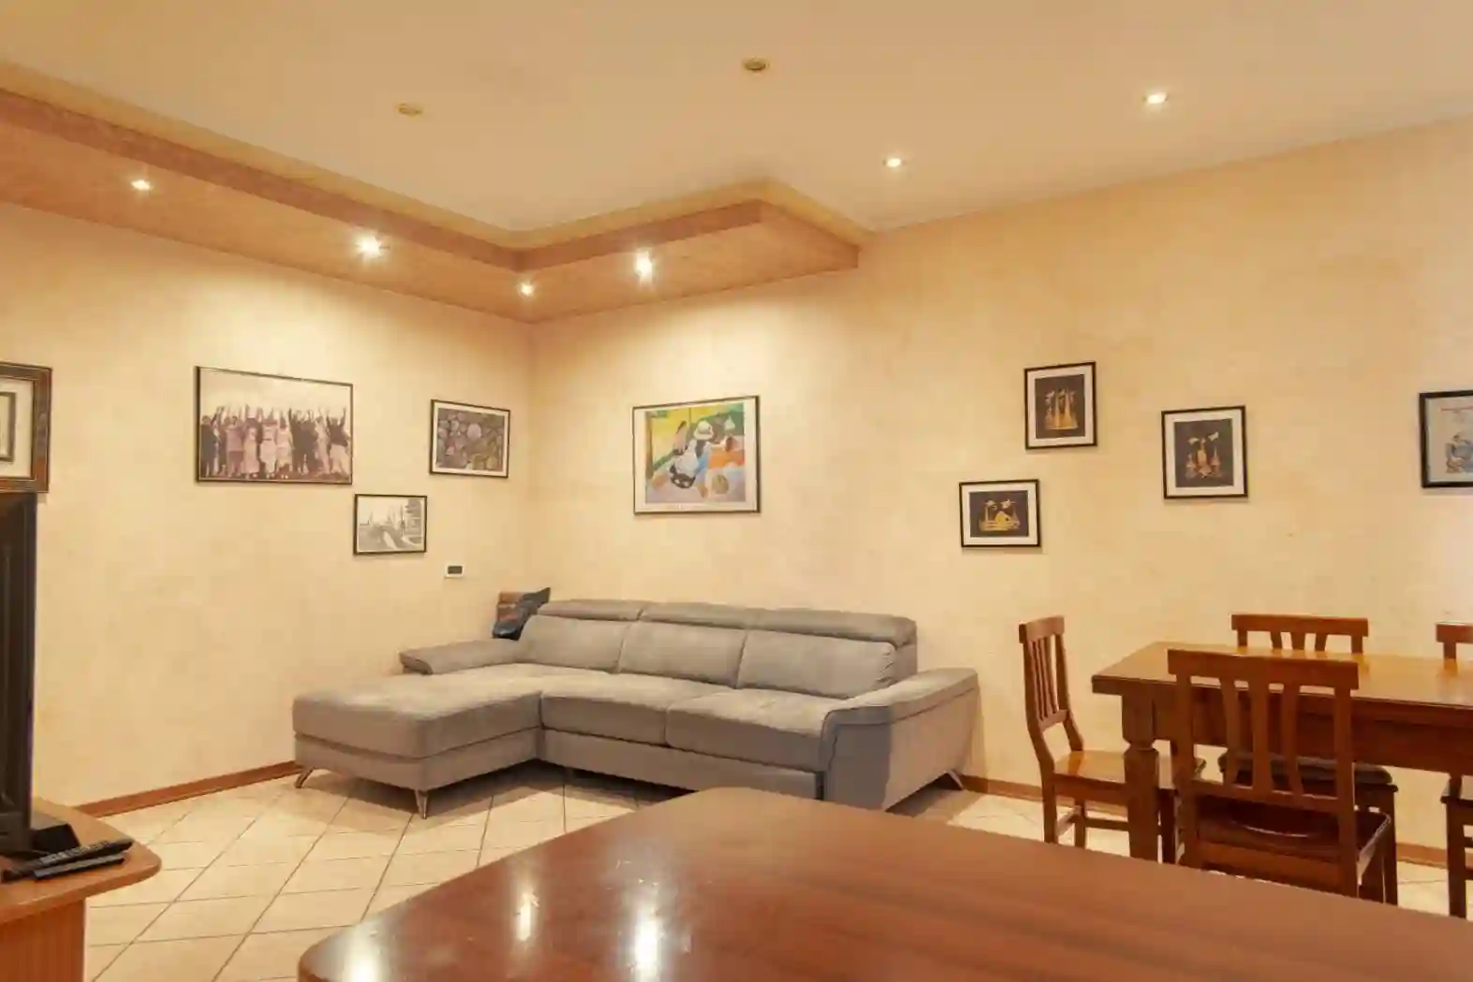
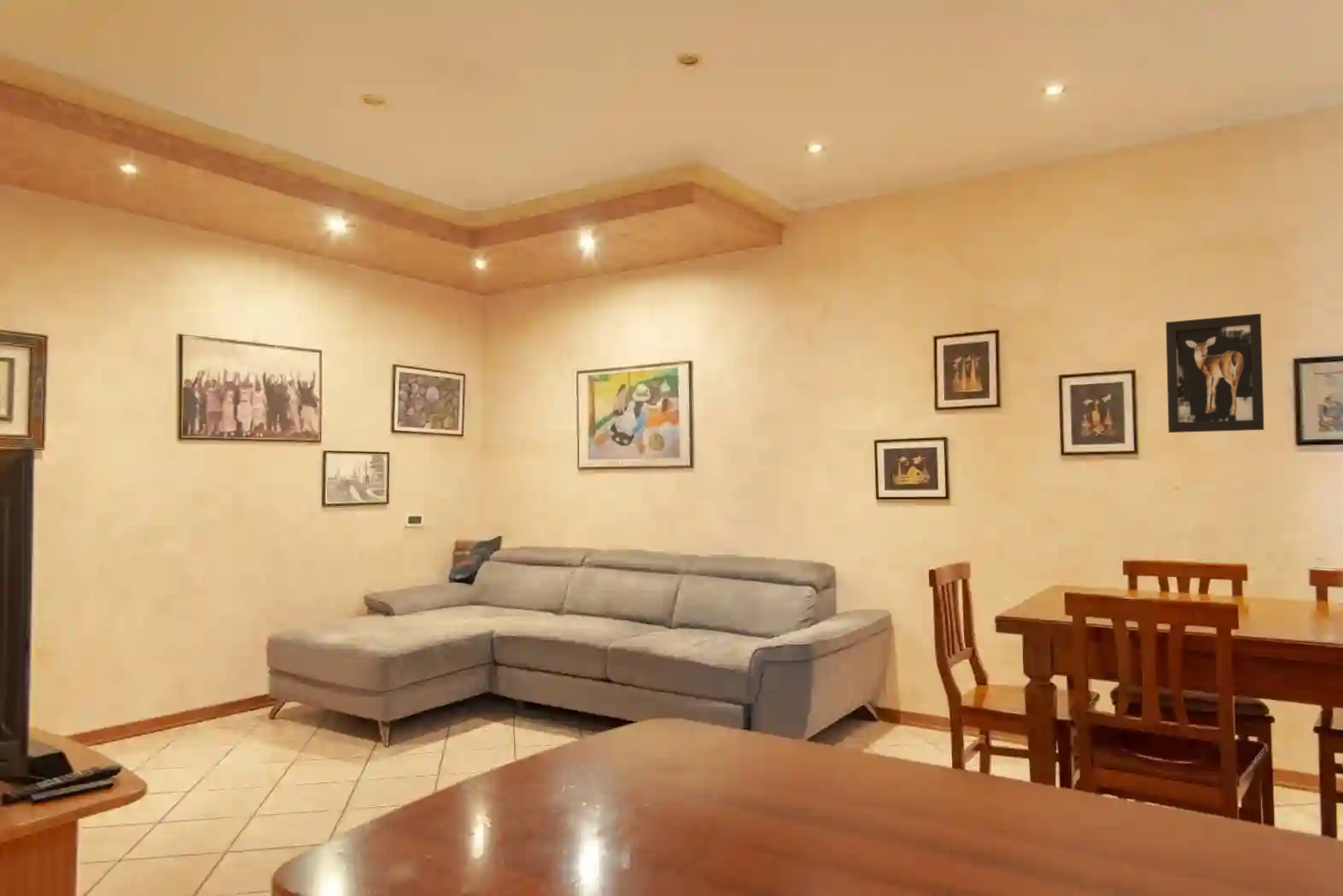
+ wall art (1213, 374)
